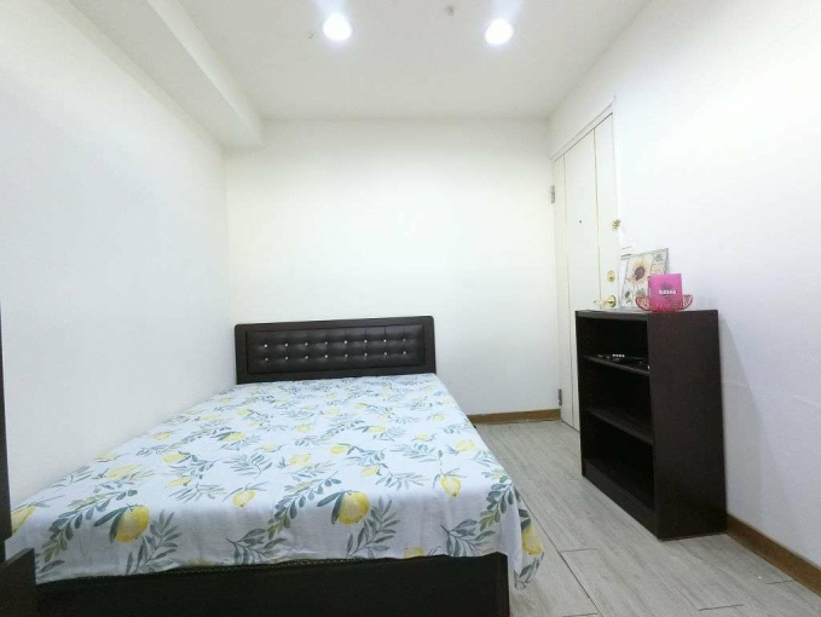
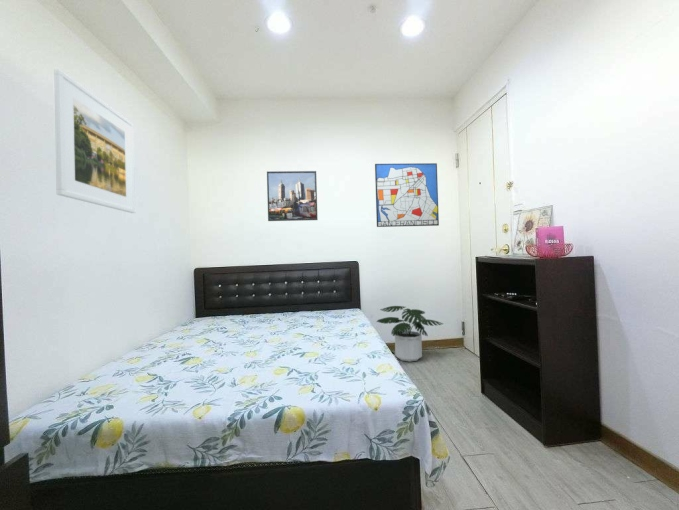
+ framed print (101, 153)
+ wall art (407, 194)
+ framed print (292, 196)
+ potted plant (409, 332)
